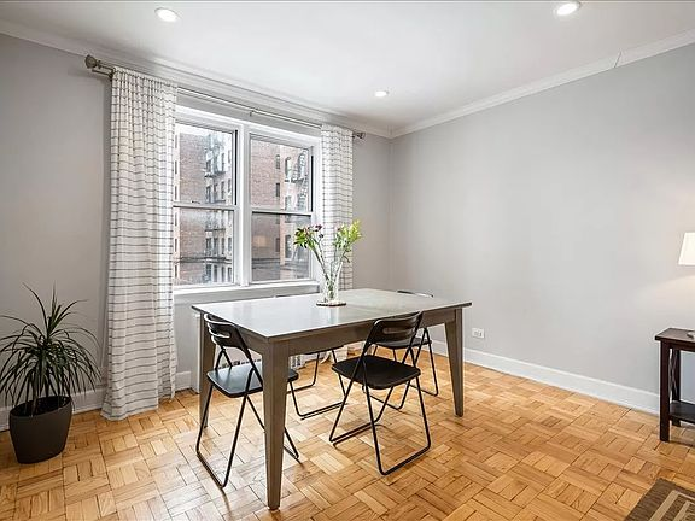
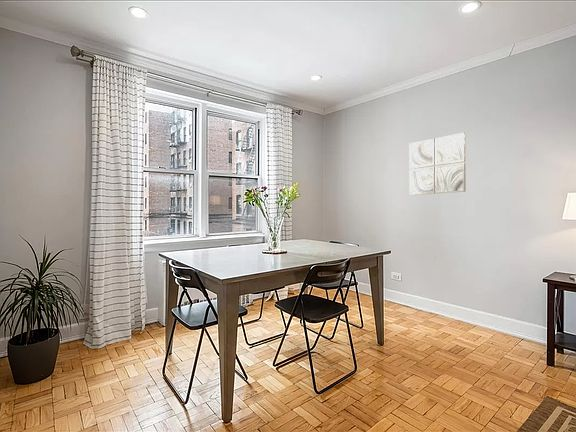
+ wall art (434, 165)
